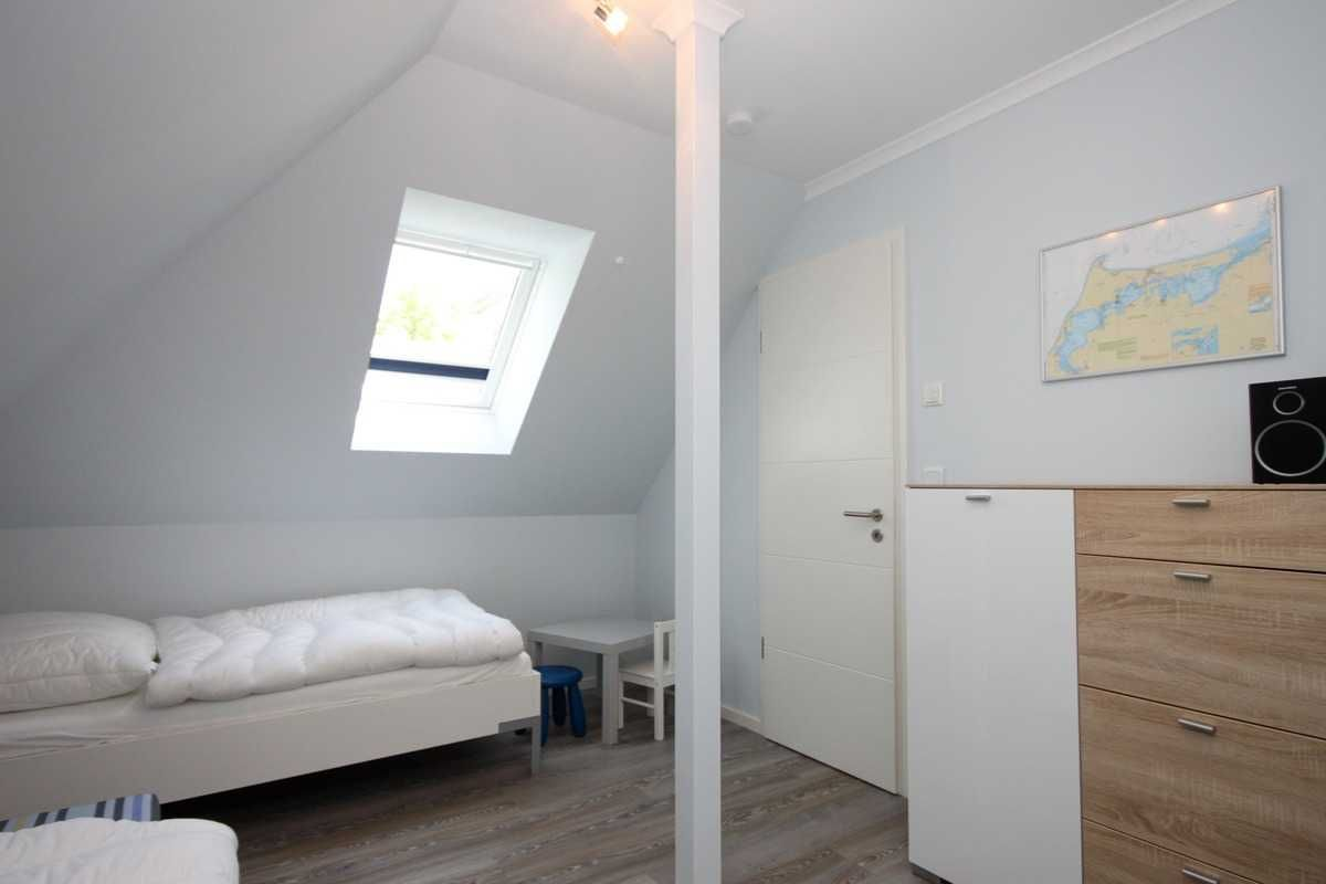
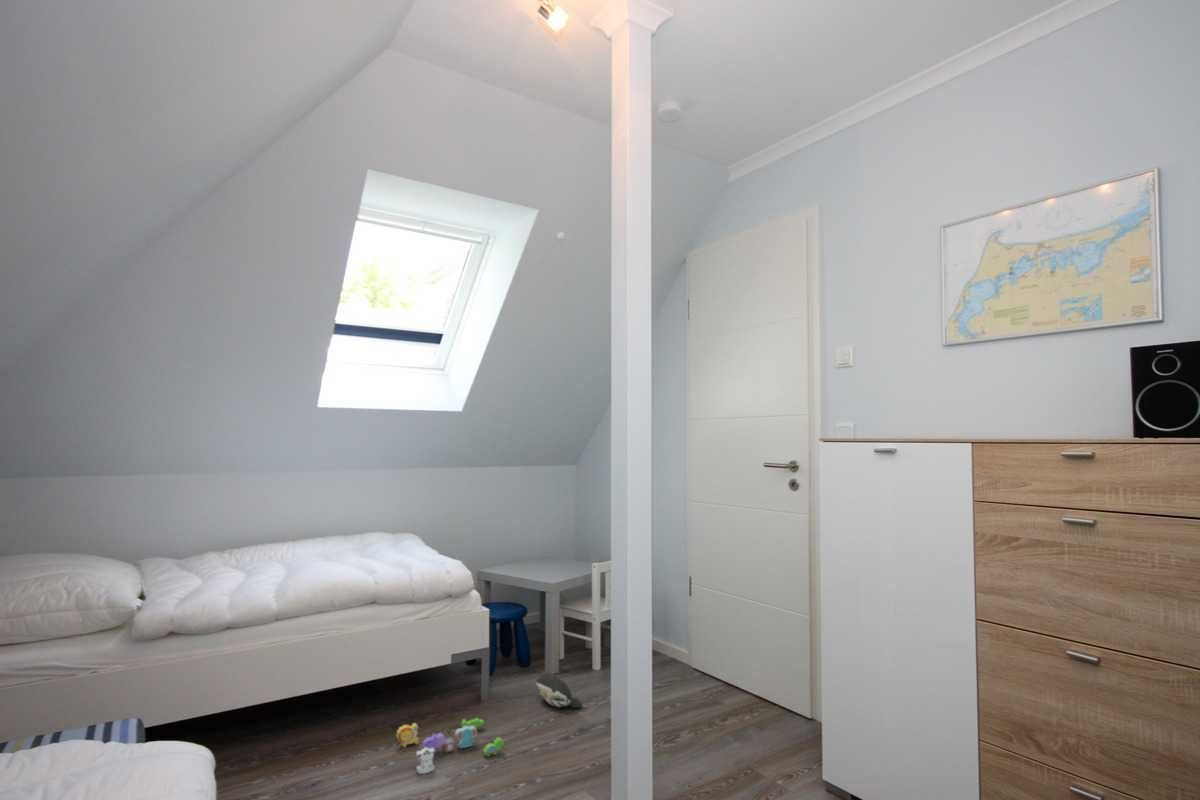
+ stacking toy (450, 738)
+ plush toy (555, 691)
